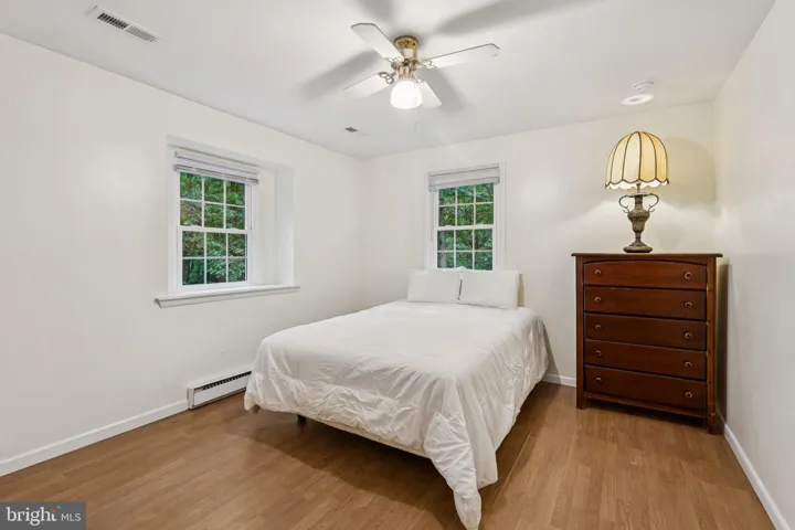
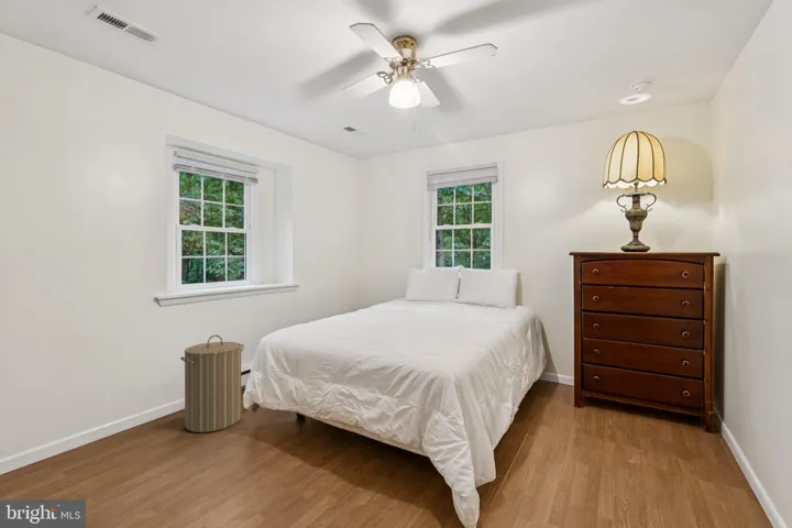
+ laundry hamper (213, 377)
